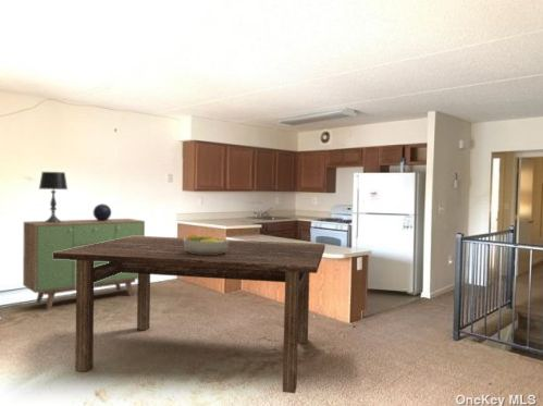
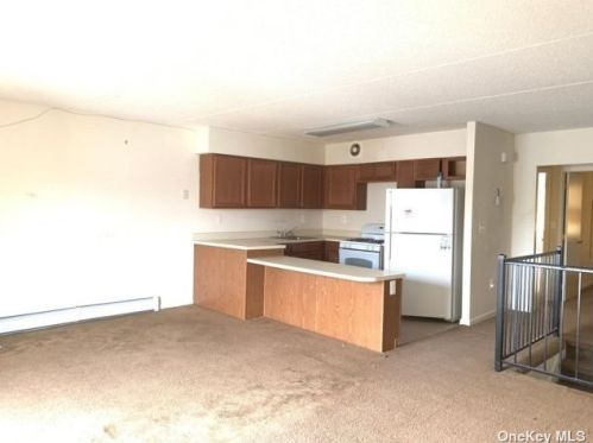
- sideboard (94, 261)
- table lamp (53, 197)
- fruit bowl (206, 243)
- decorative sphere (102, 212)
- dining table (205, 276)
